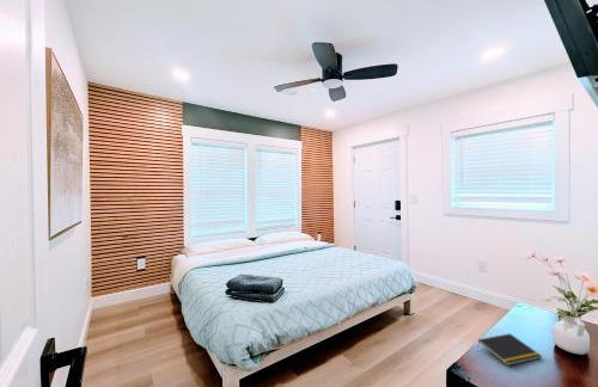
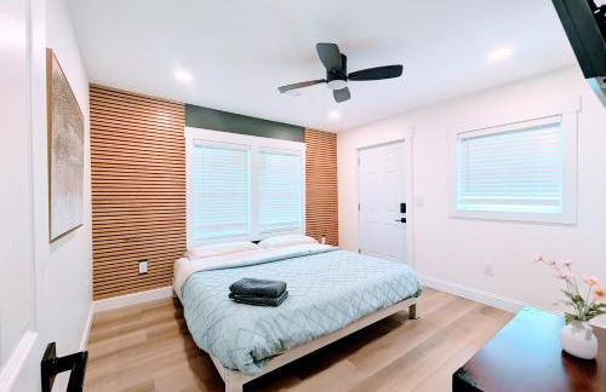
- notepad (508, 348)
